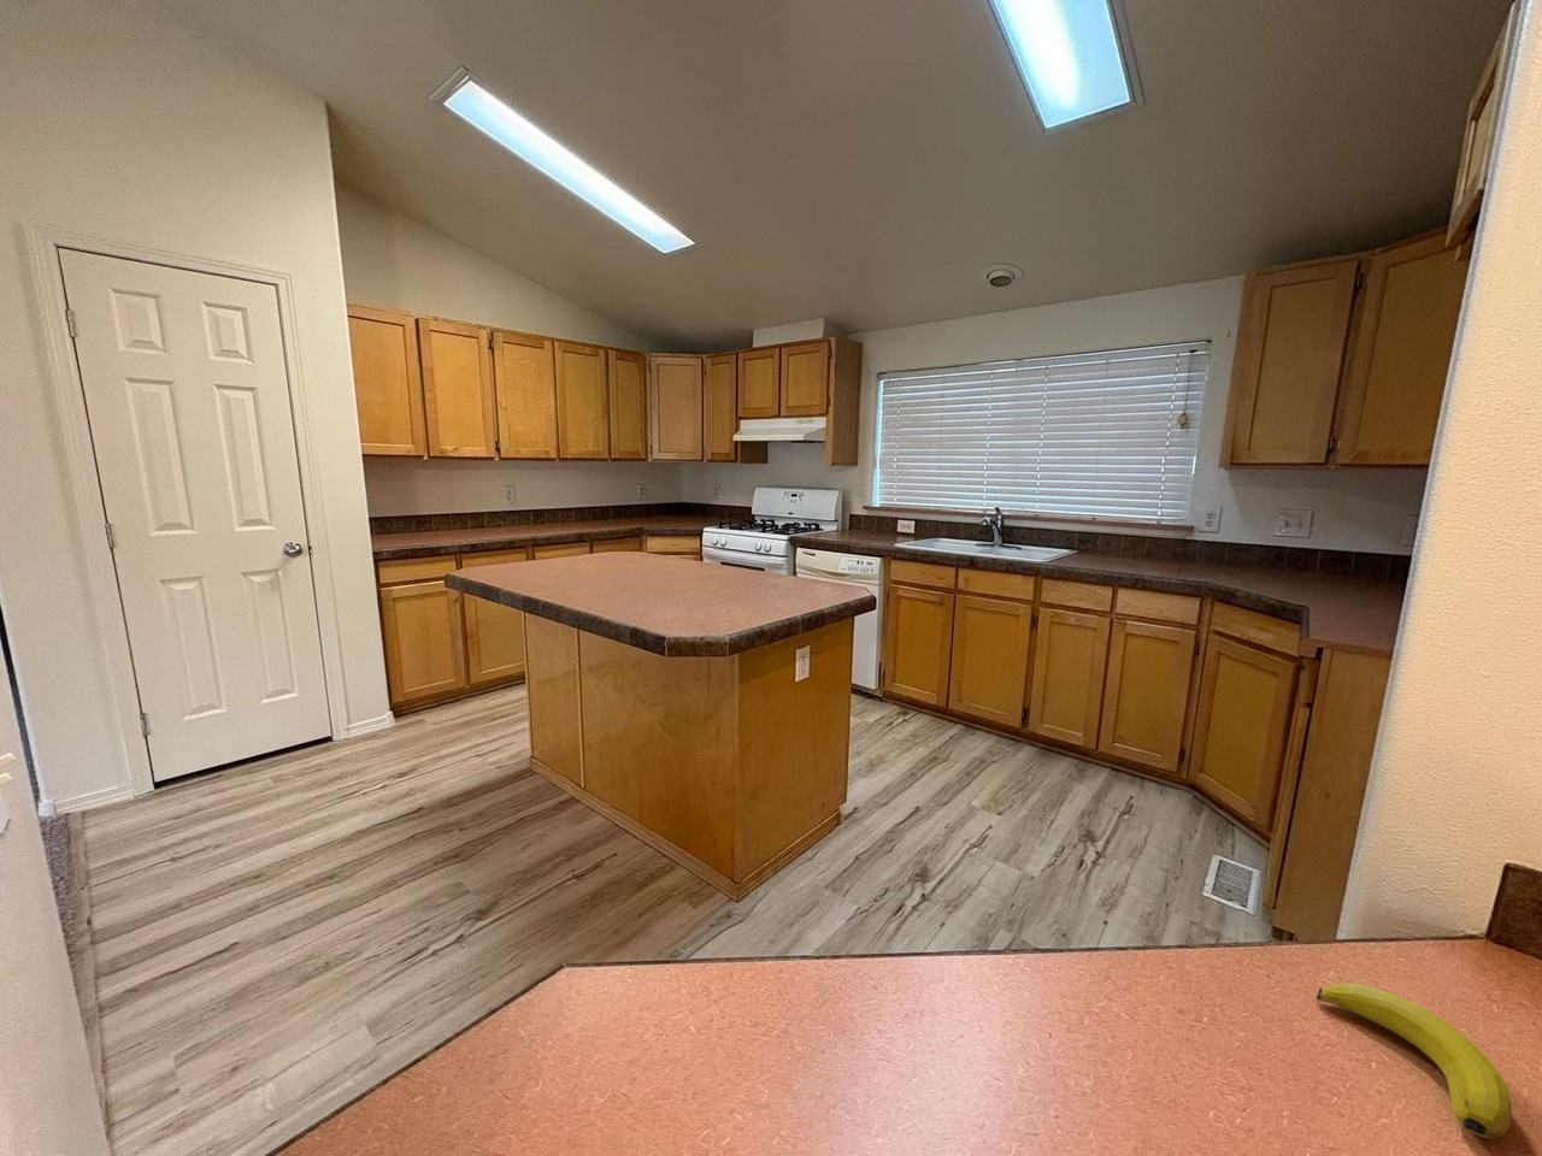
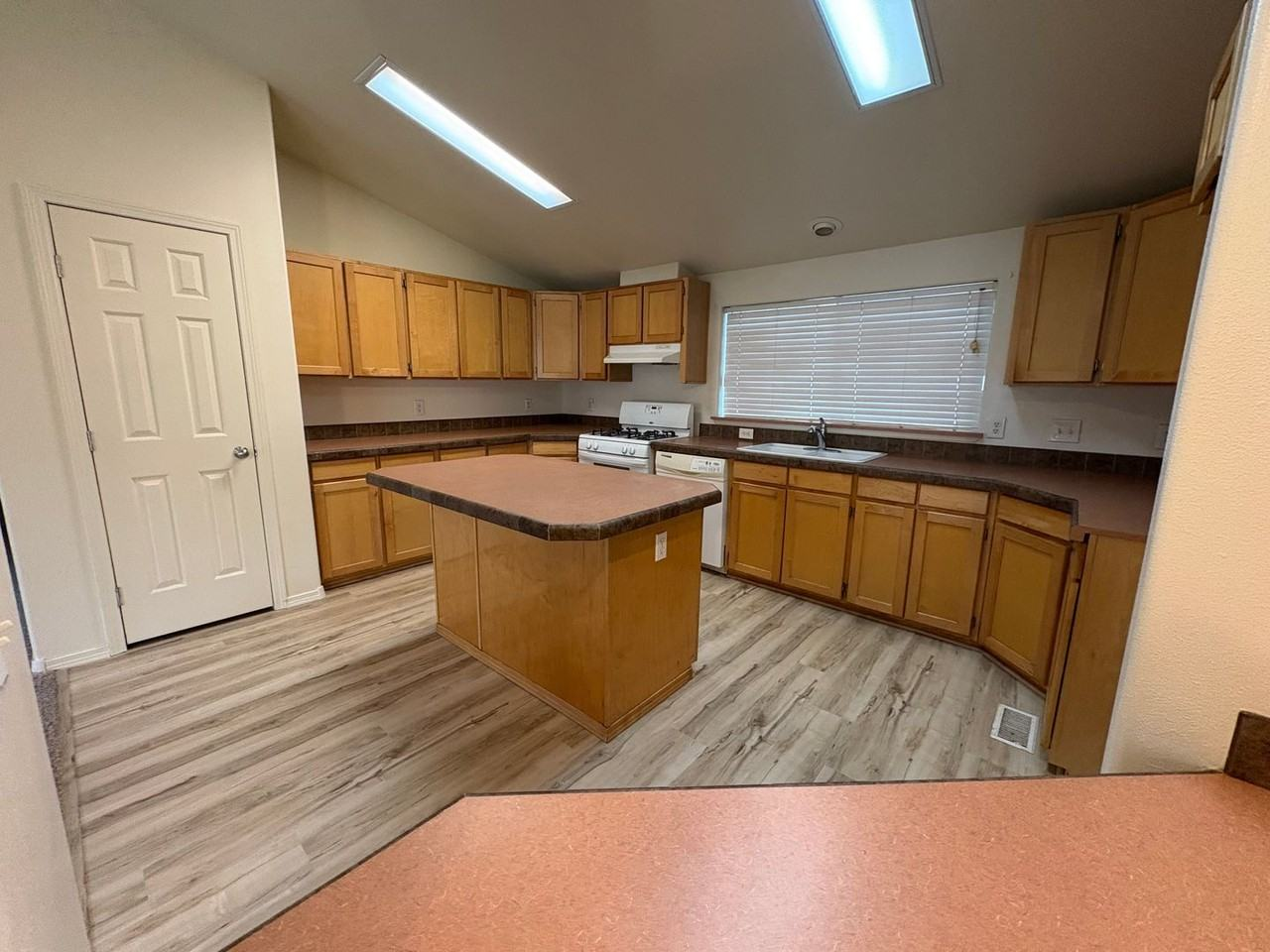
- banana (1418, 1044)
